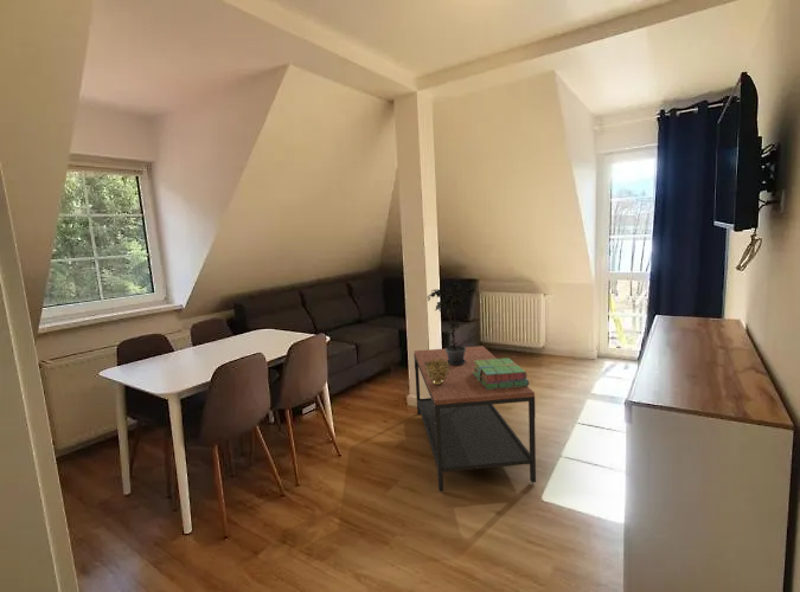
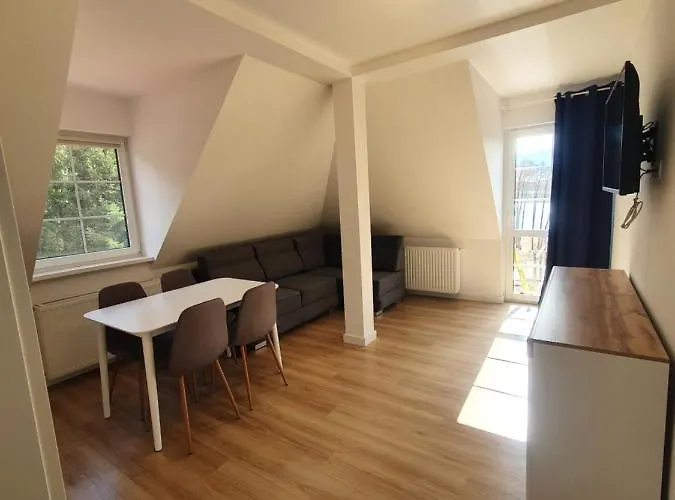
- coffee table (465, 405)
- decorative bowl (437, 372)
- potted plant (453, 322)
- stack of books (499, 372)
